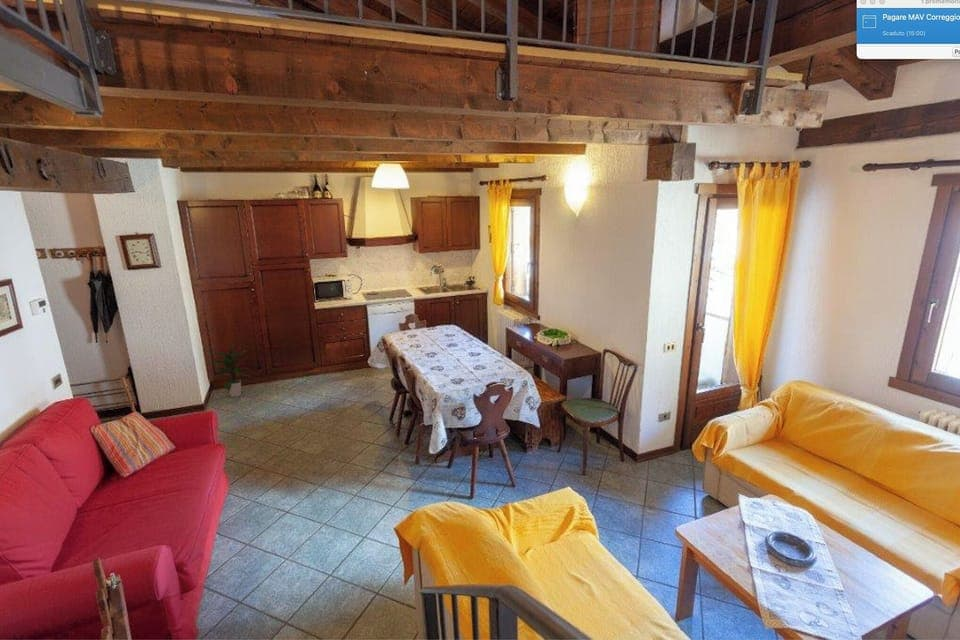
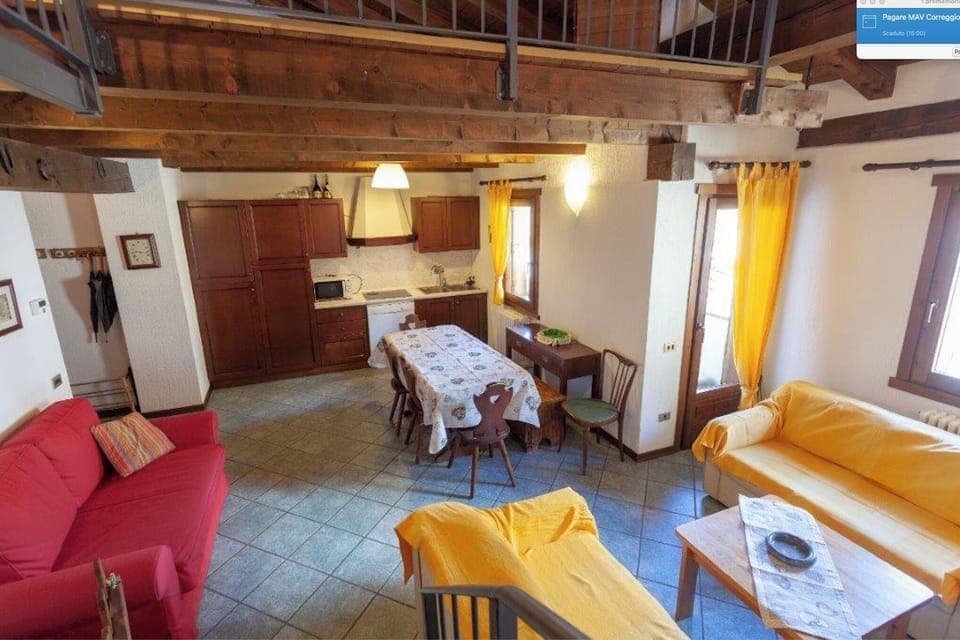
- indoor plant (231, 370)
